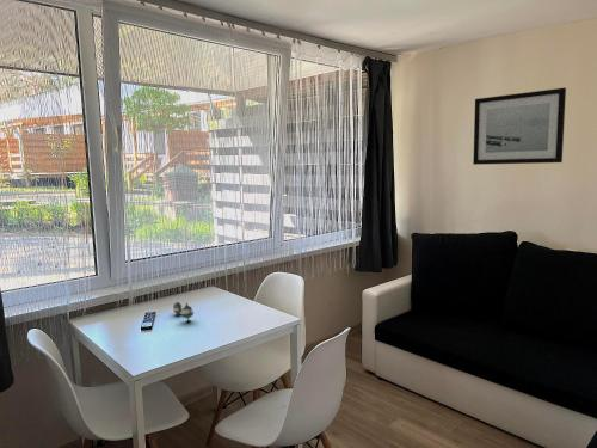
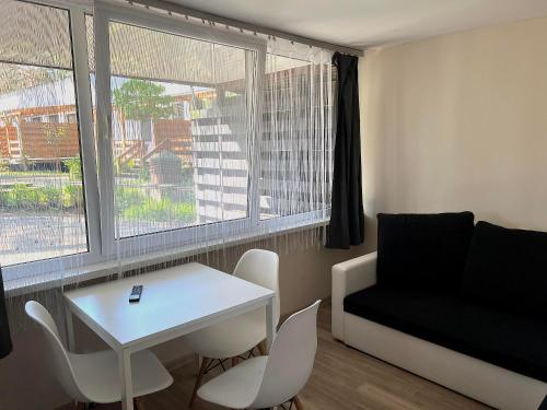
- wall art (516, 129)
- teapot (183, 308)
